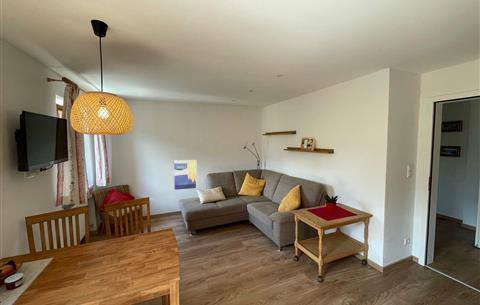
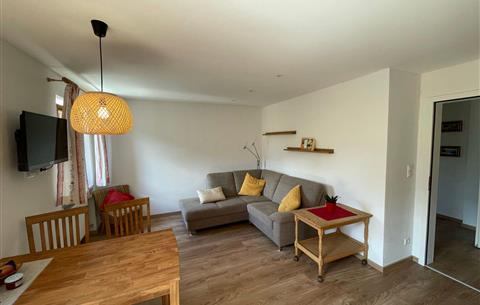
- wall art (185, 174)
